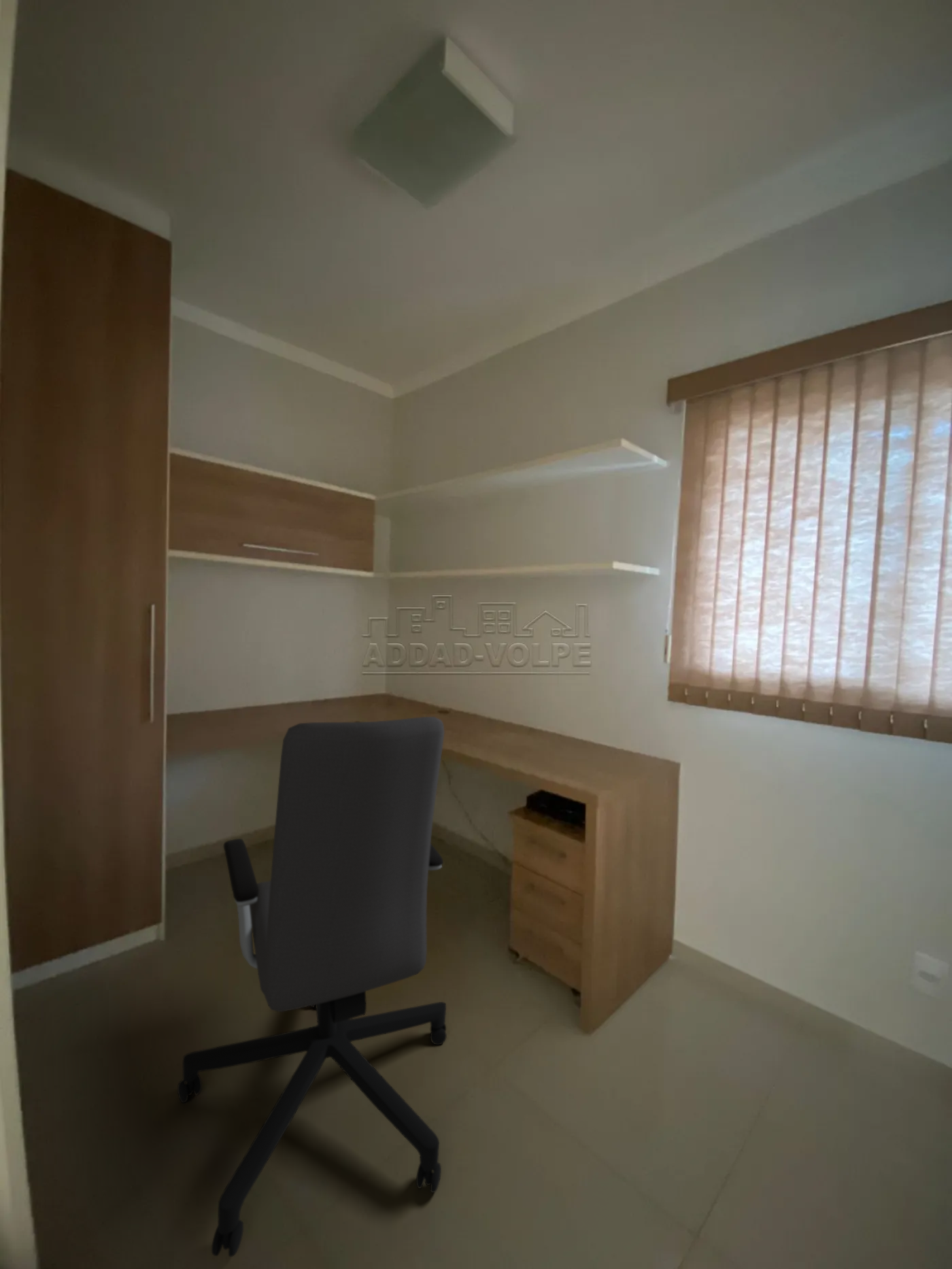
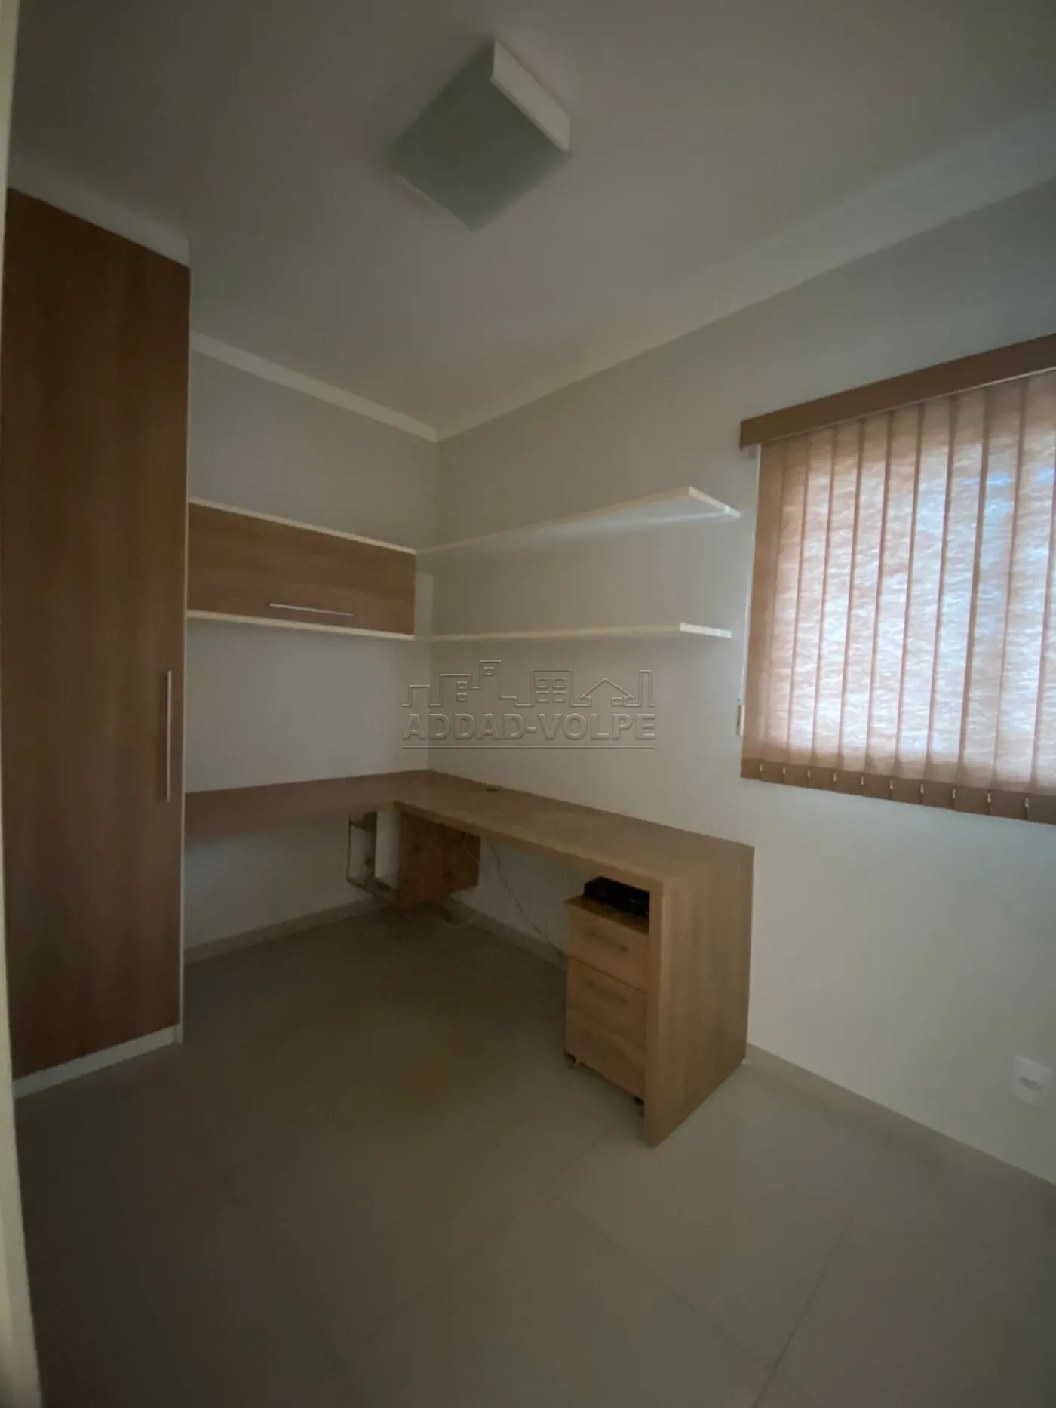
- office chair (326, 905)
